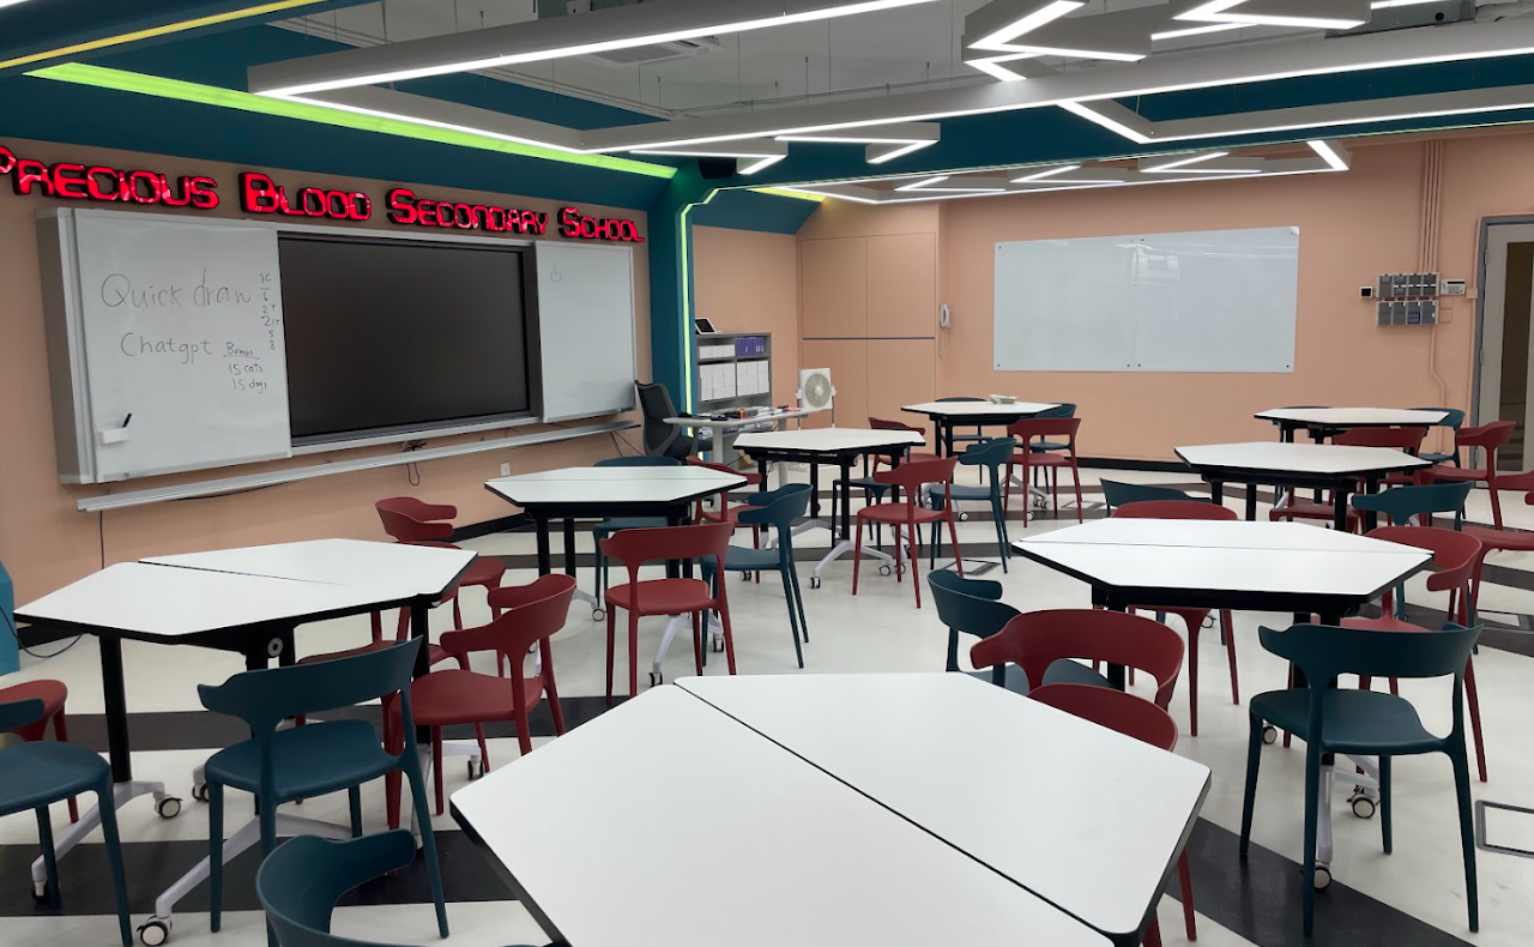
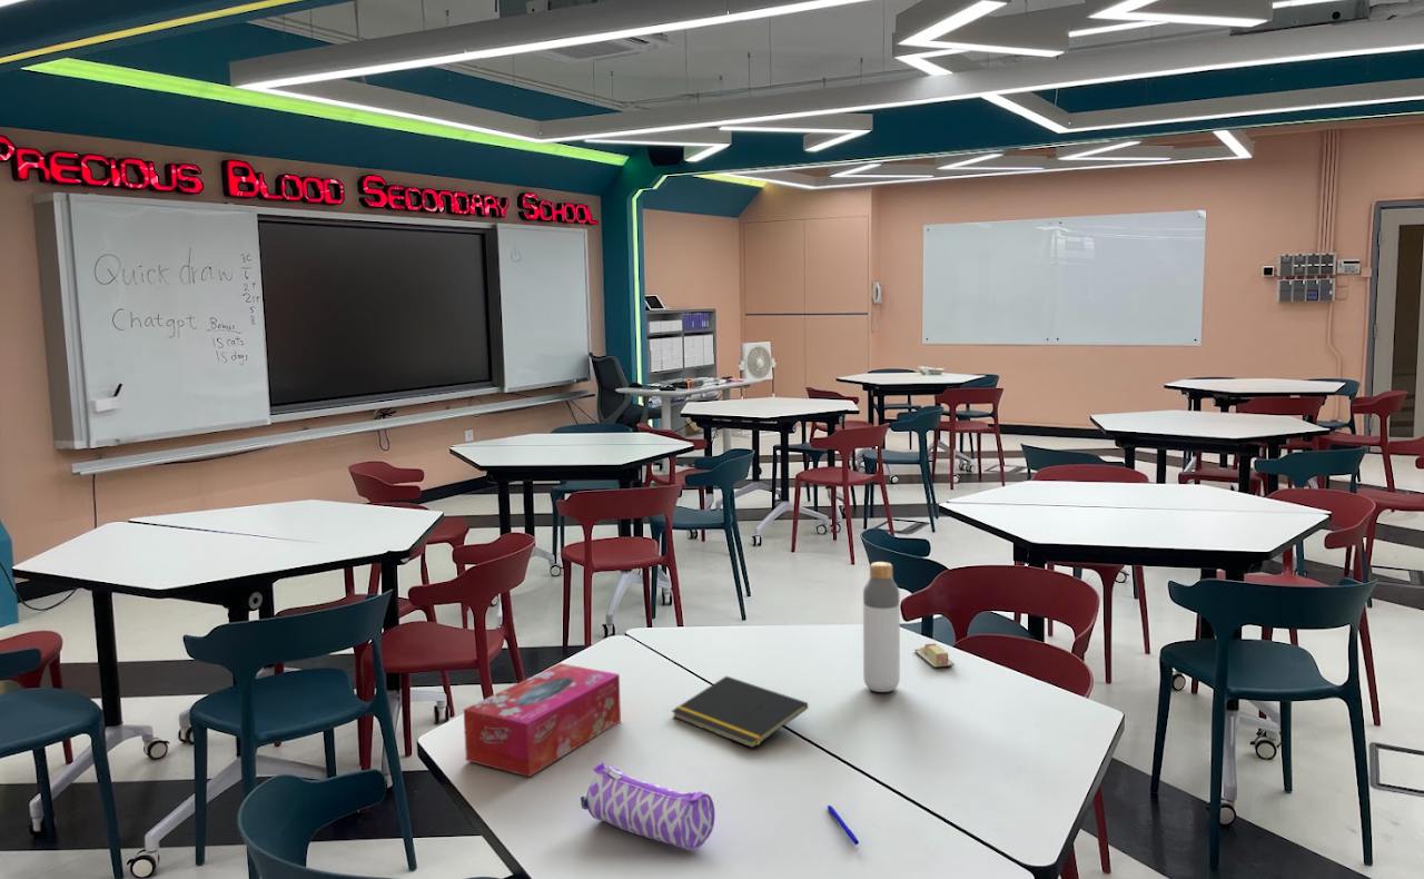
+ tissue box (545, 715)
+ pencil case (649, 803)
+ pen (841, 822)
+ notepad (739, 709)
+ bottle (881, 626)
+ sticky notes (933, 652)
